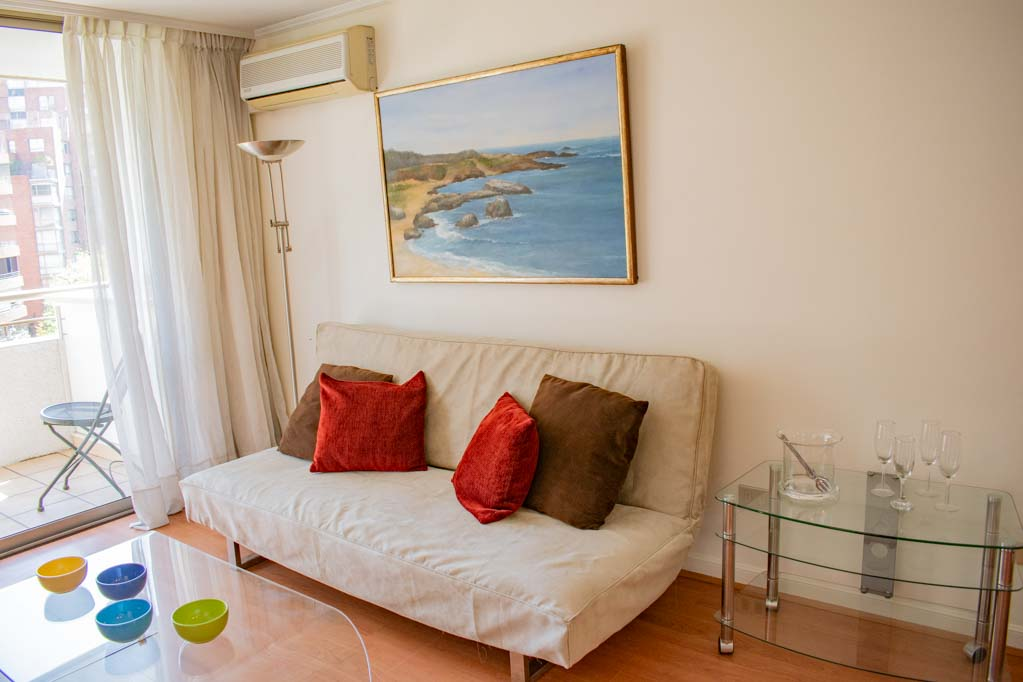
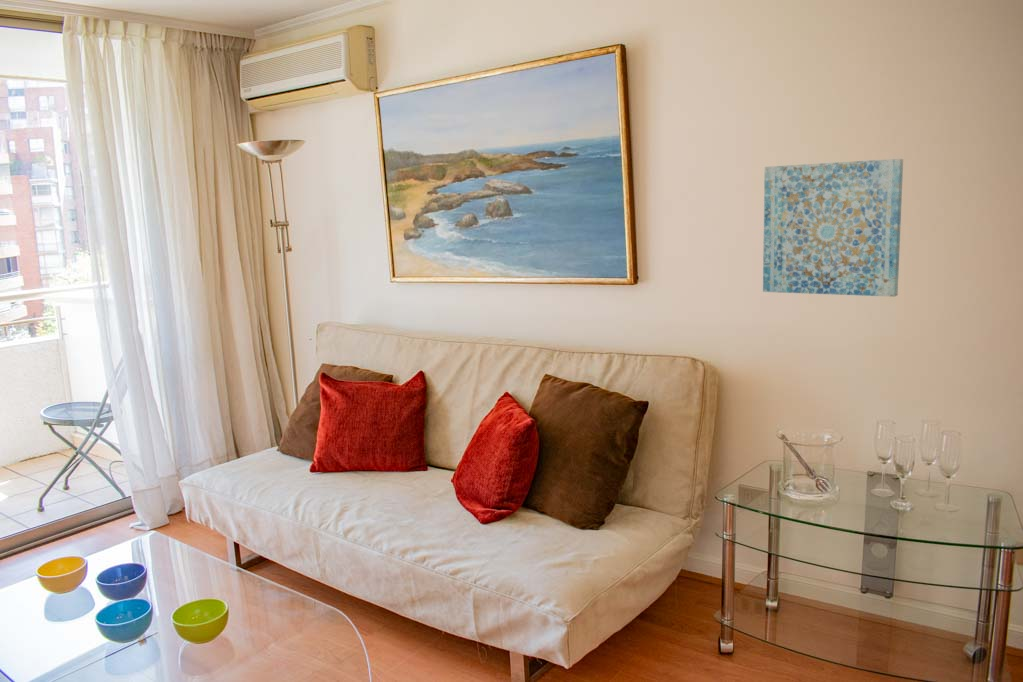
+ wall art (829, 229)
